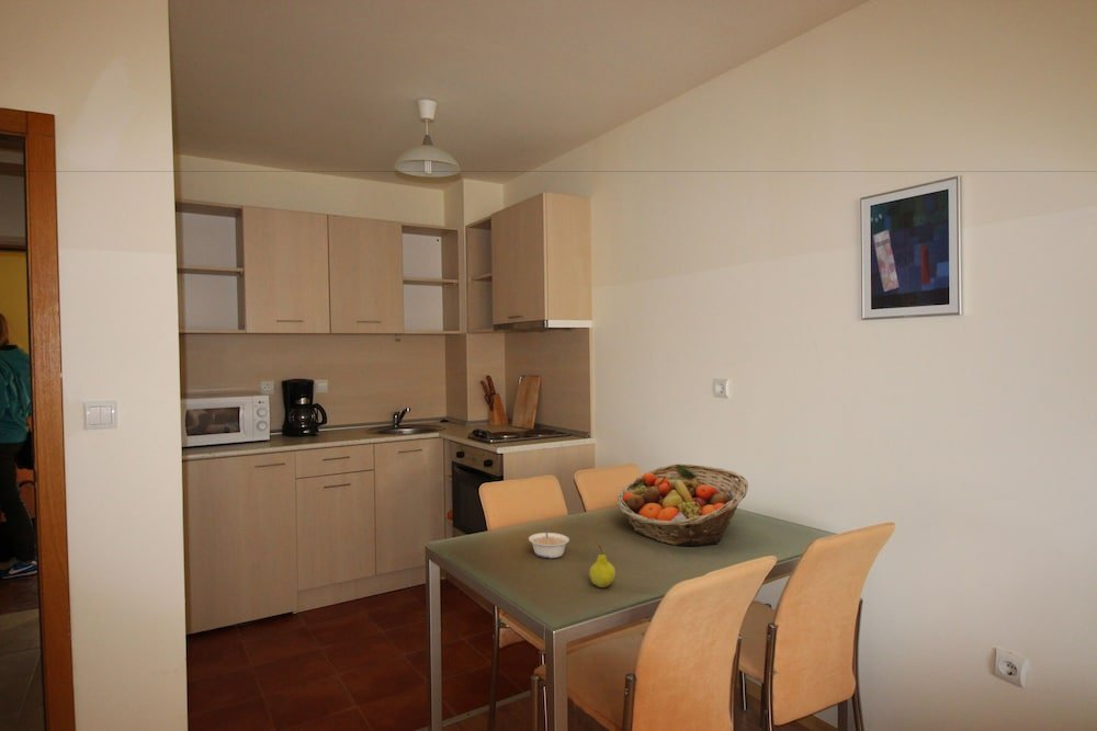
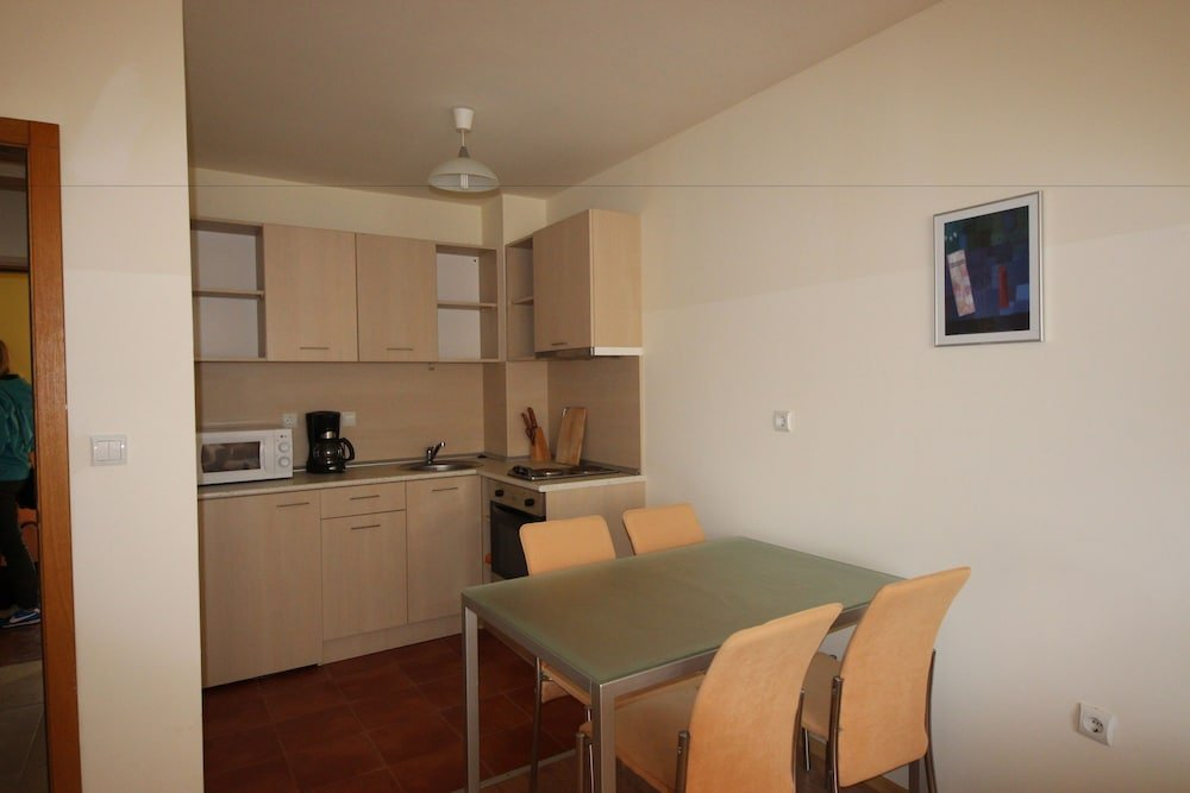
- fruit basket (680, 502)
- fruit (602, 564)
- legume (547, 544)
